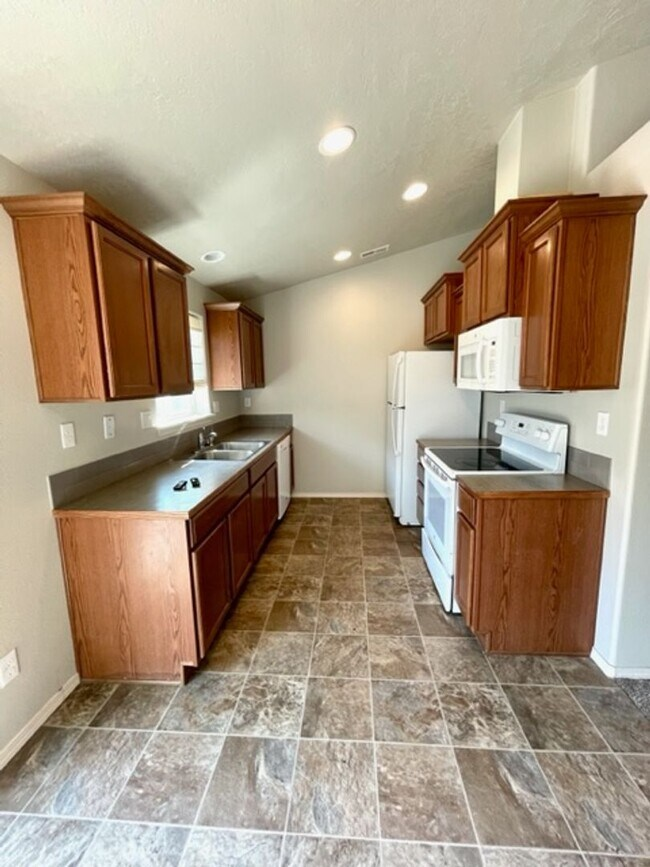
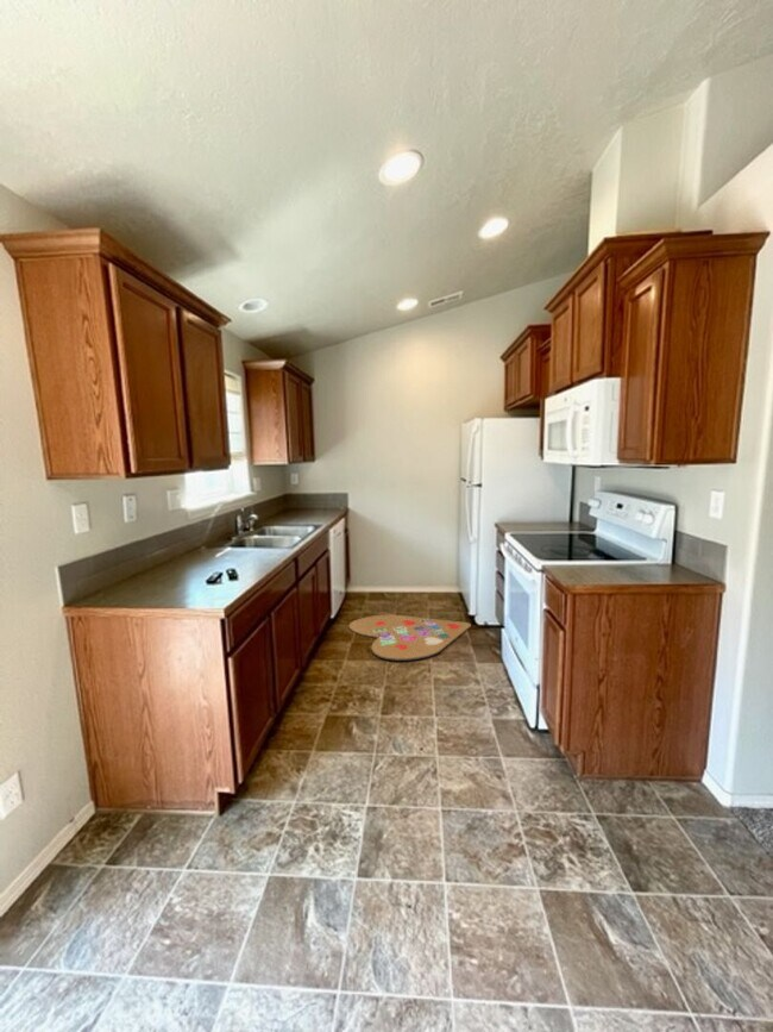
+ rug (415, 631)
